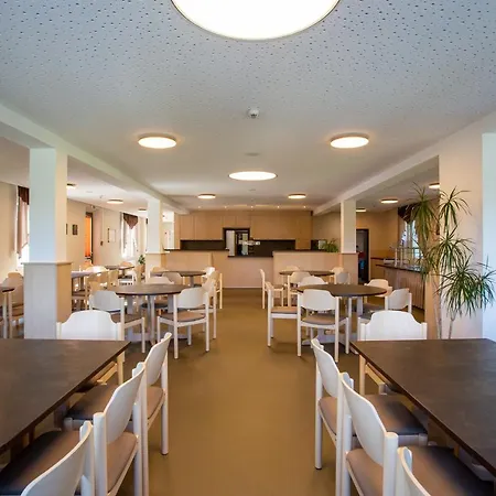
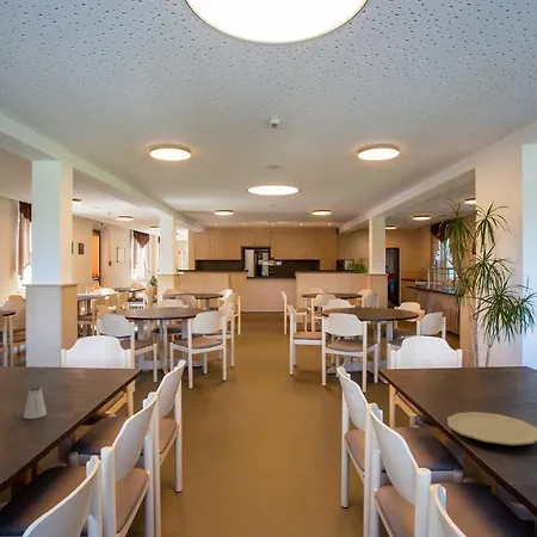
+ saltshaker (35, 401)
+ plate (492, 431)
